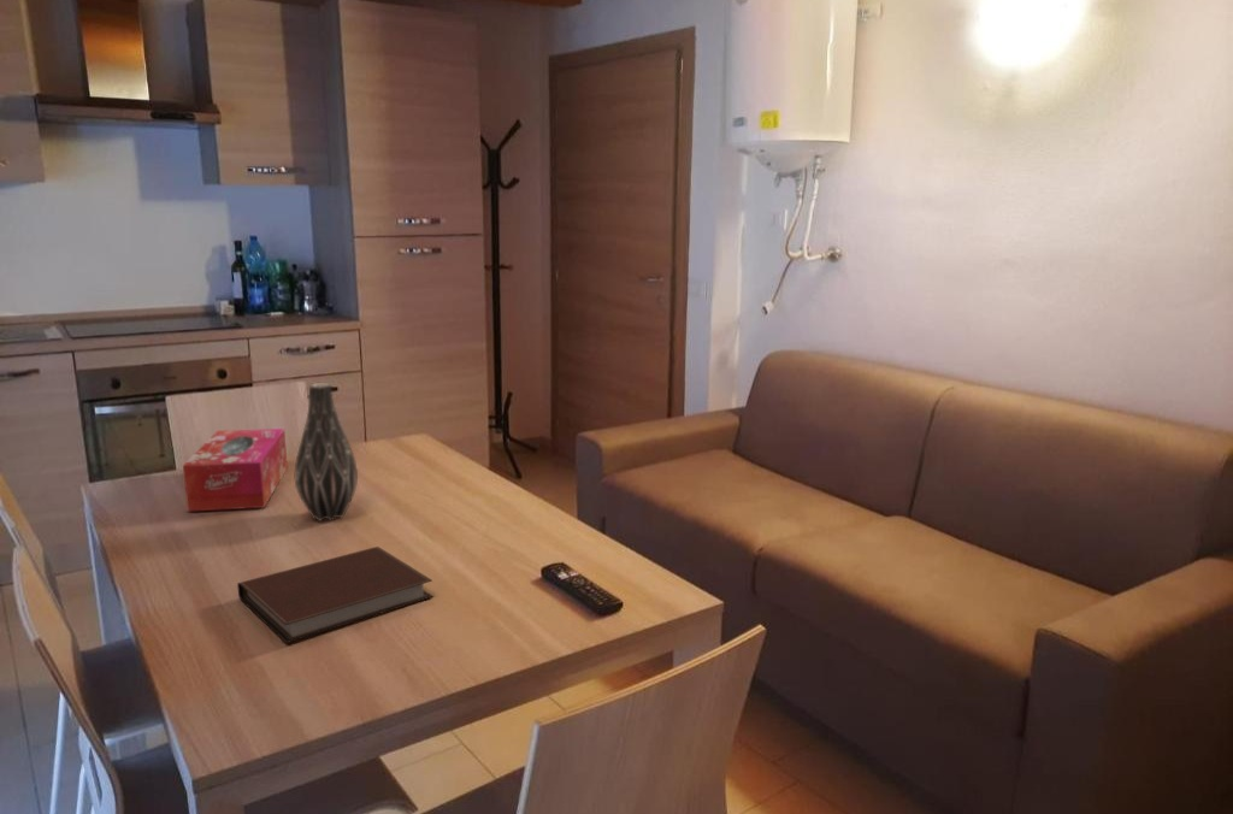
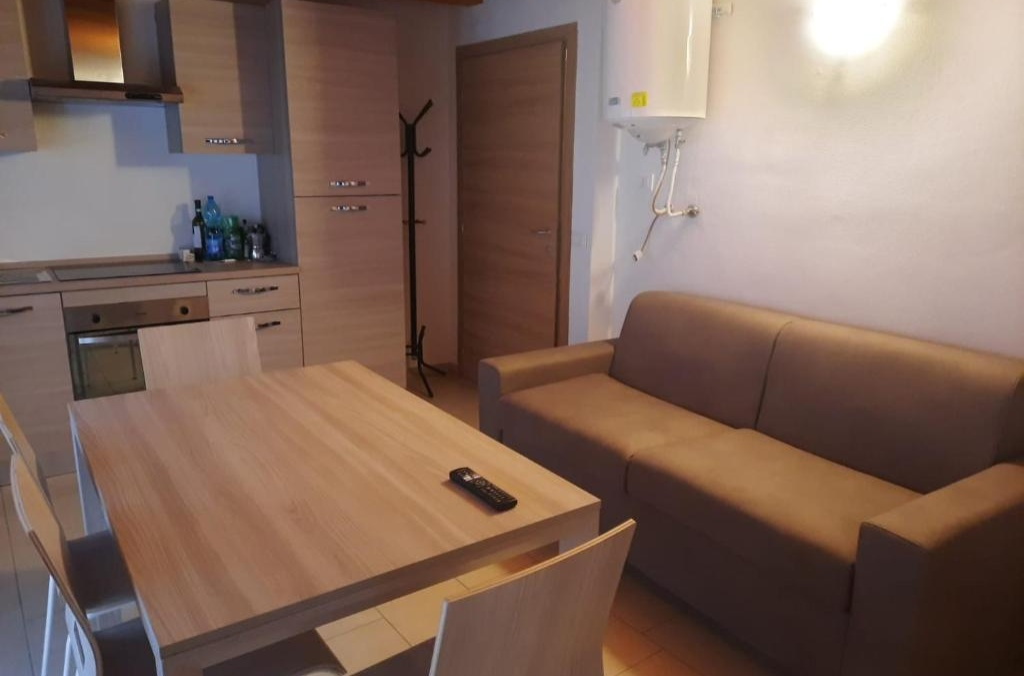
- tissue box (238, 466)
- notebook (335, 589)
- vase (324, 450)
